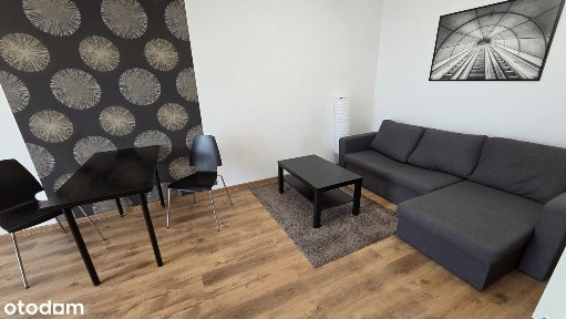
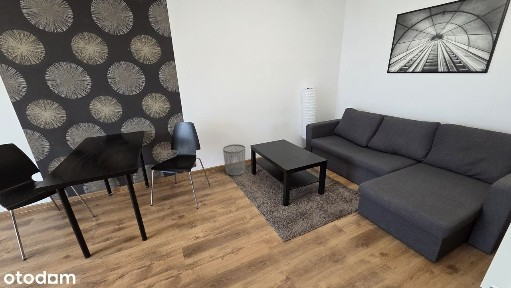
+ waste bin (234, 159)
